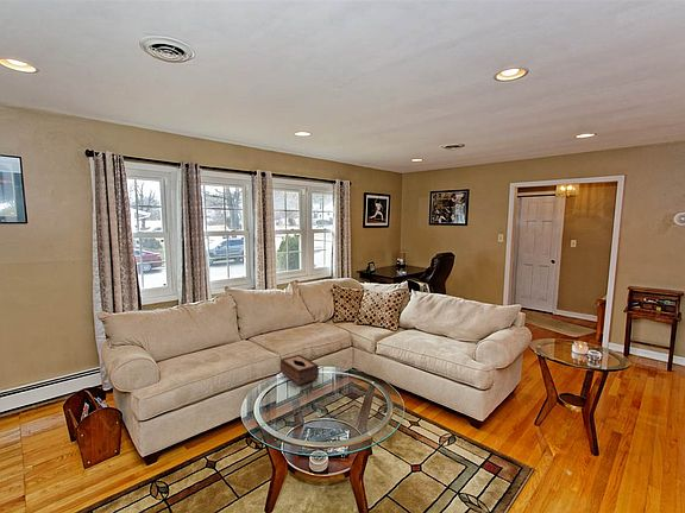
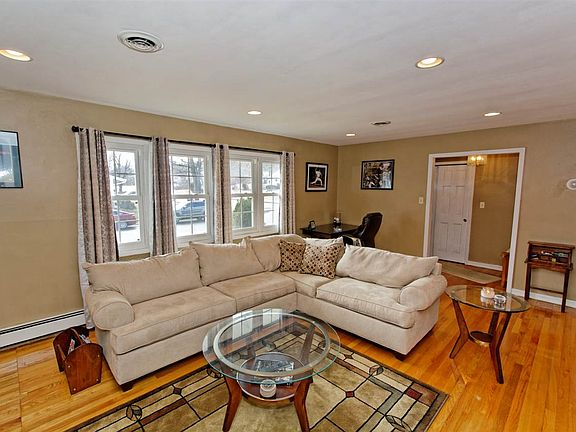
- tissue box (298, 368)
